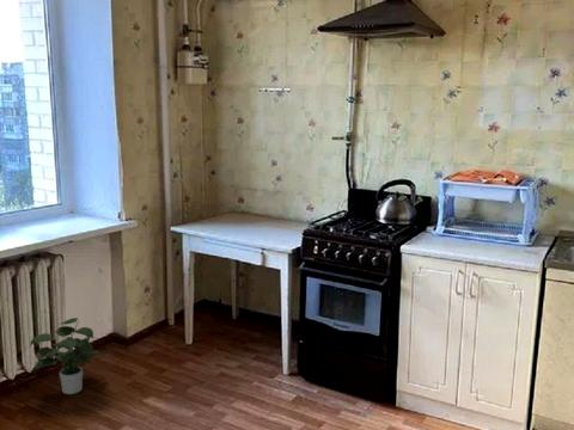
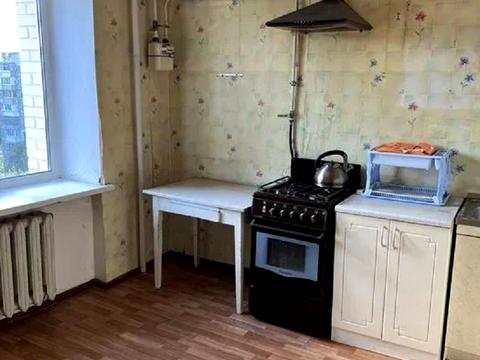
- potted plant (68, 357)
